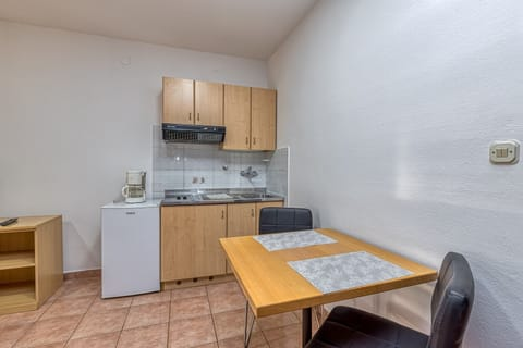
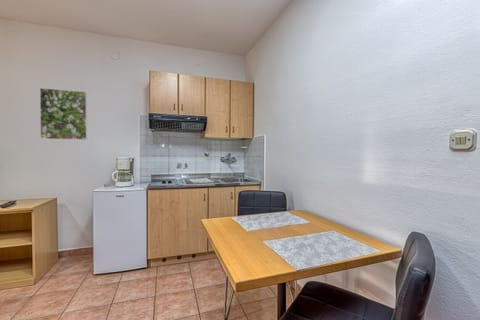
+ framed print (64, 114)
